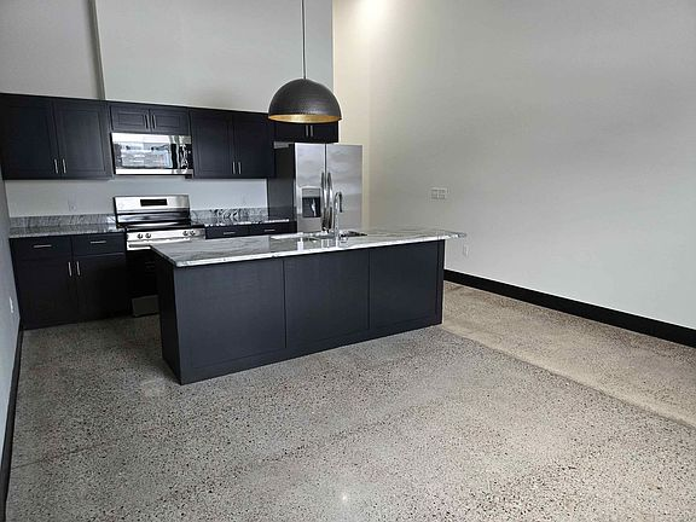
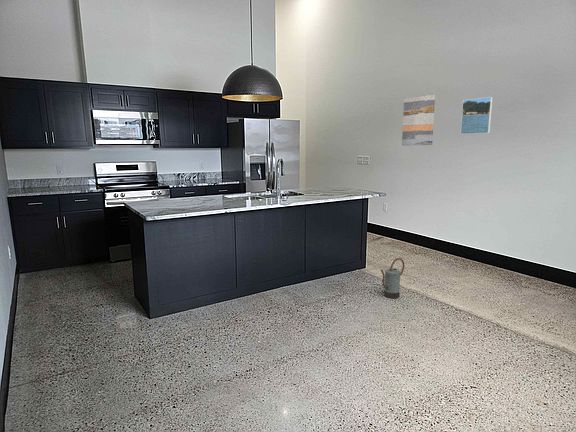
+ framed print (476, 116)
+ wall art (417, 121)
+ watering can (392, 277)
